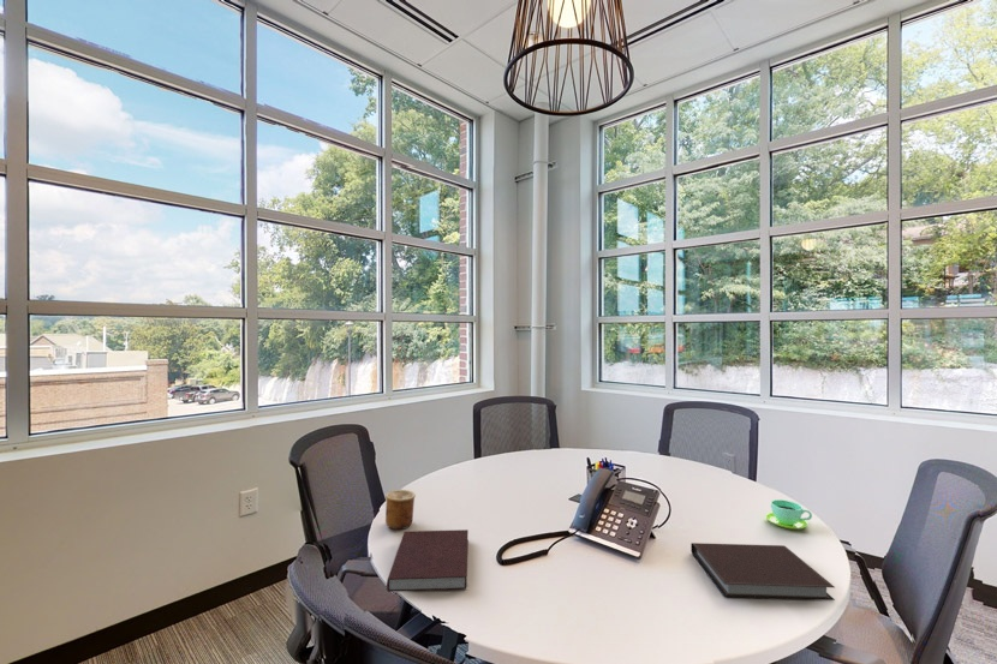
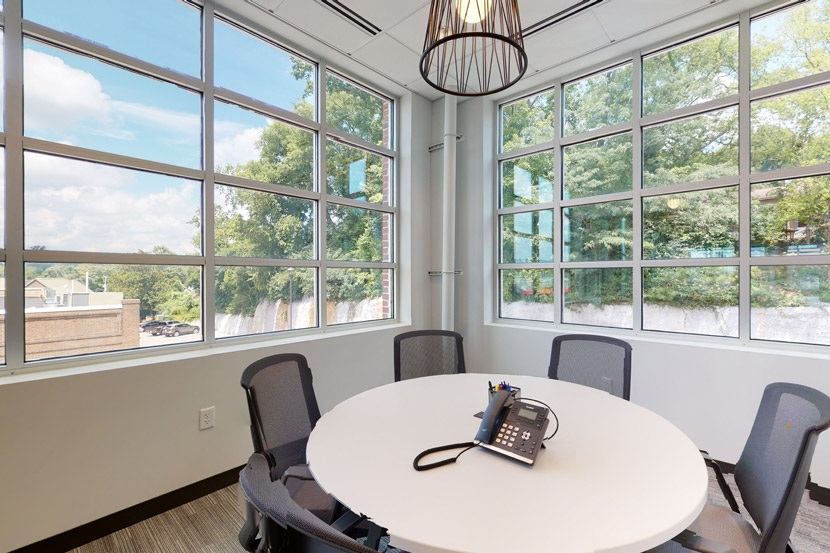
- notebook (431, 557)
- notebook (756, 568)
- cup (787, 514)
- cup (400, 509)
